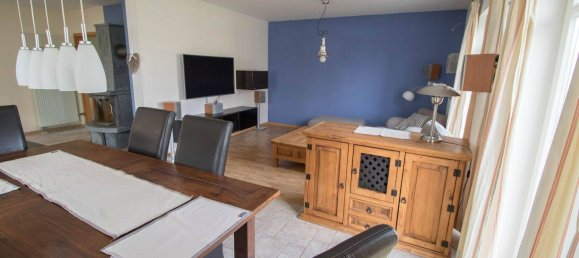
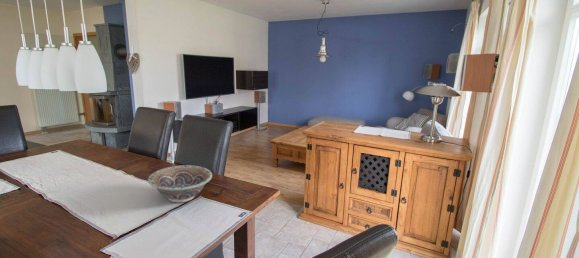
+ decorative bowl (181, 186)
